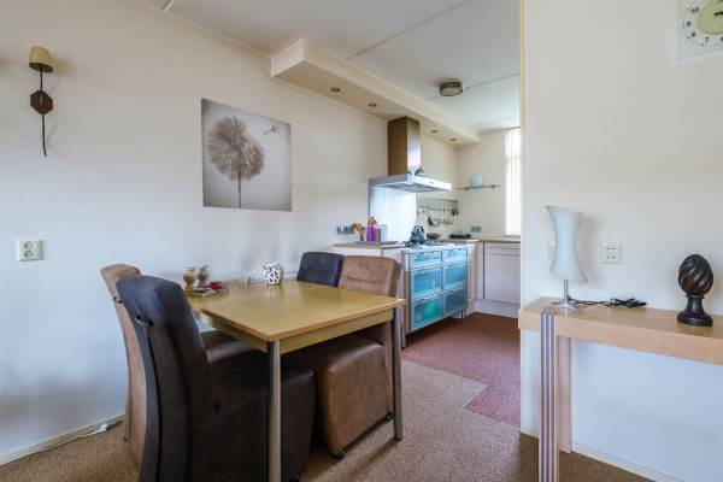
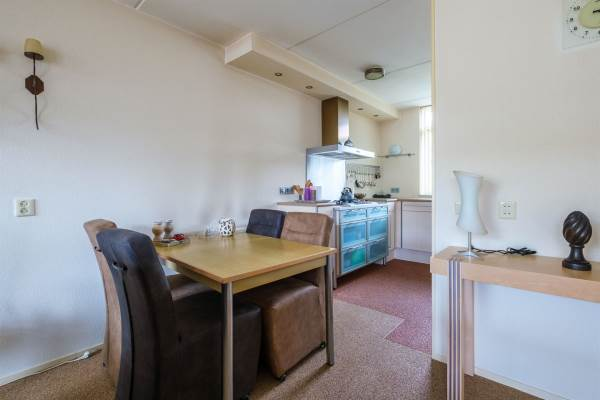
- wall art (251, 160)
